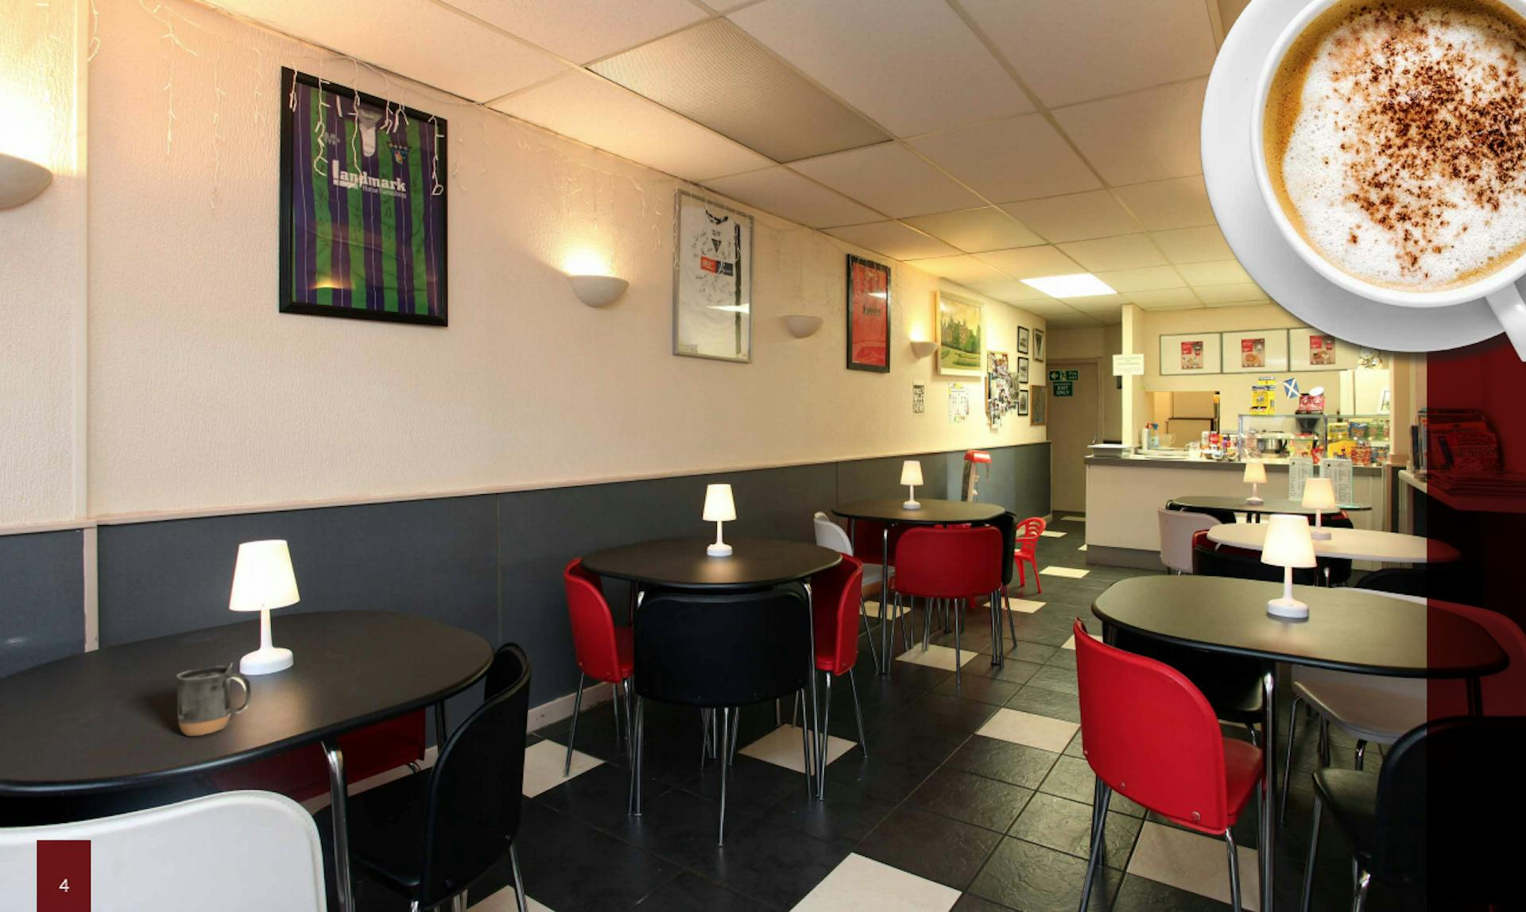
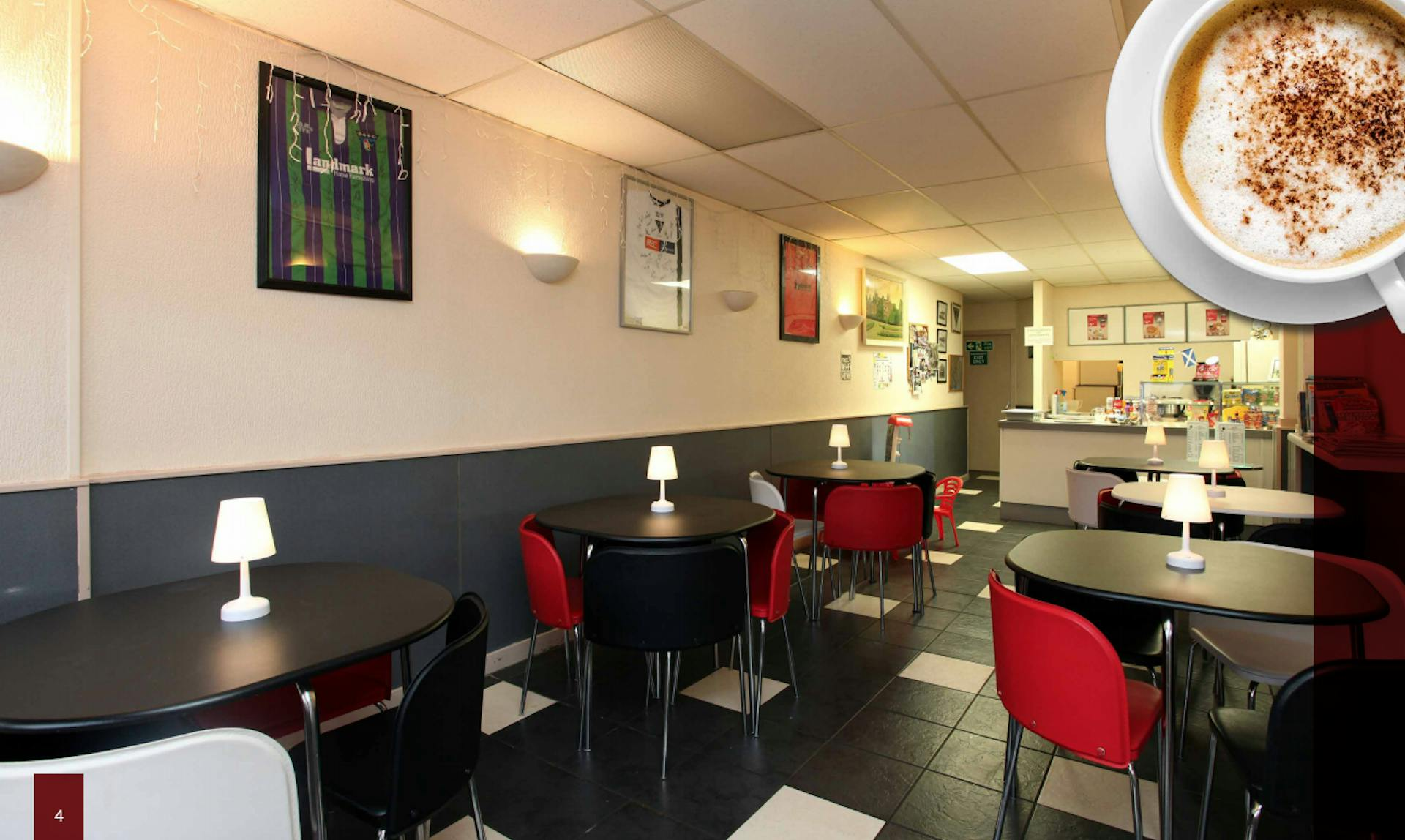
- mug (213, 697)
